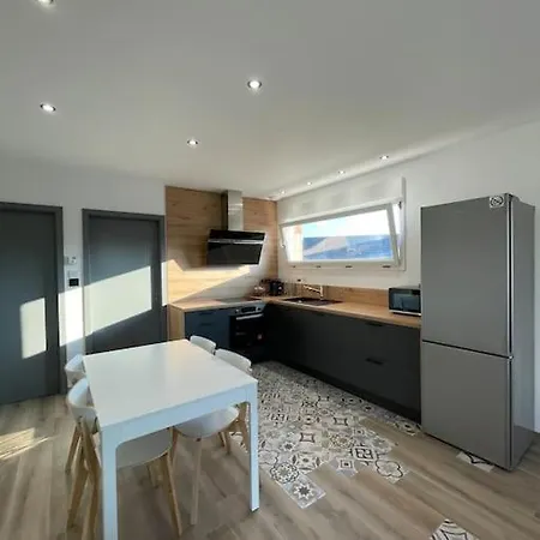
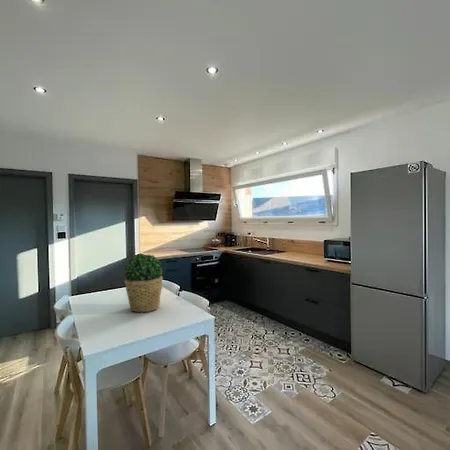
+ potted plant (144, 281)
